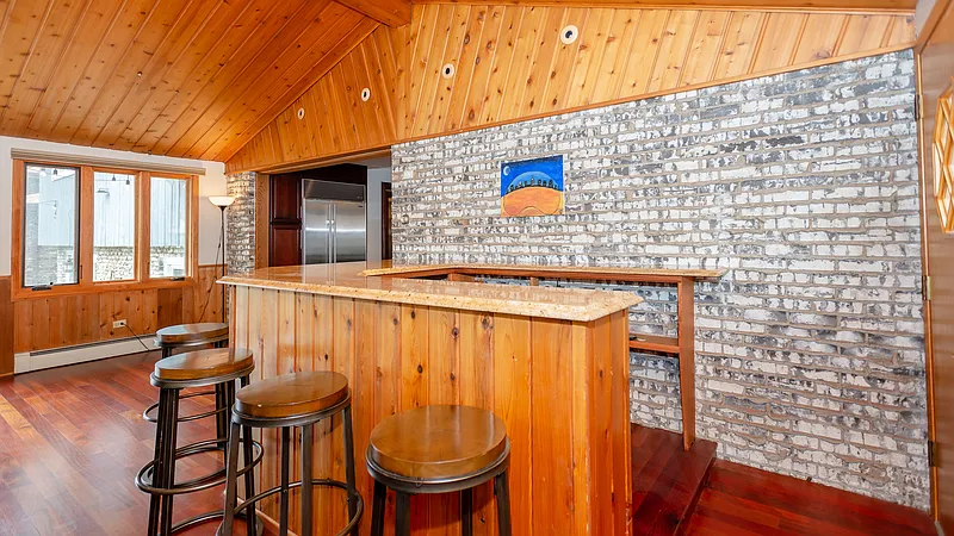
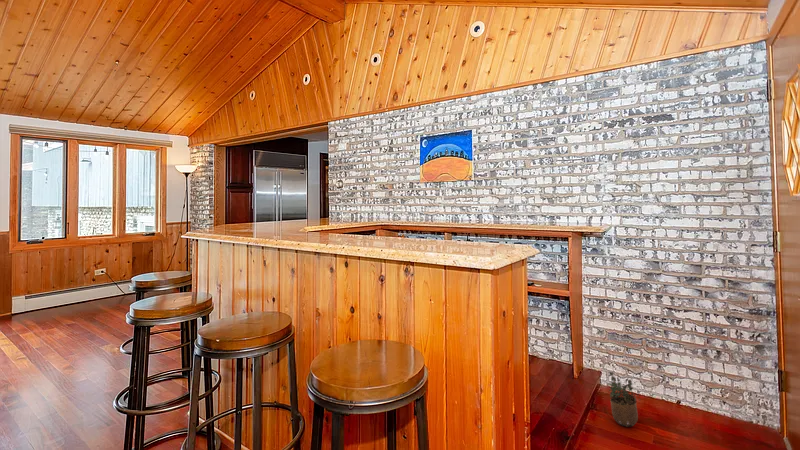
+ potted plant (620, 394)
